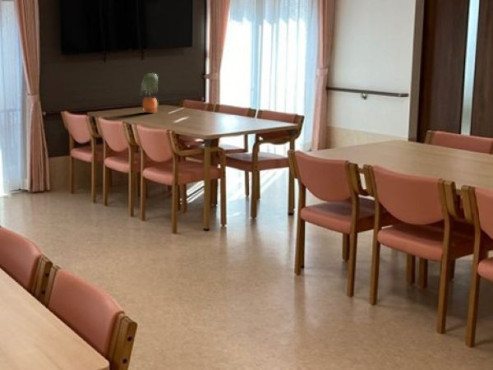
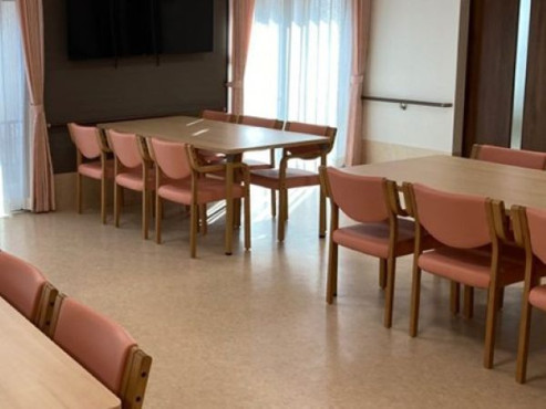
- potted plant (148, 92)
